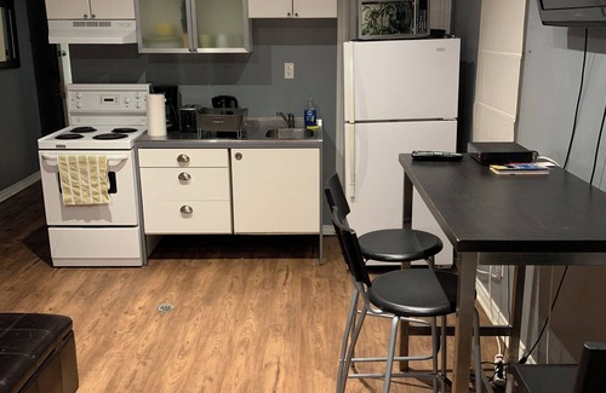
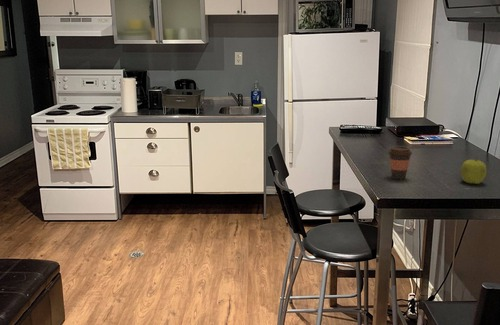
+ coffee cup (399, 163)
+ fruit (473, 170)
